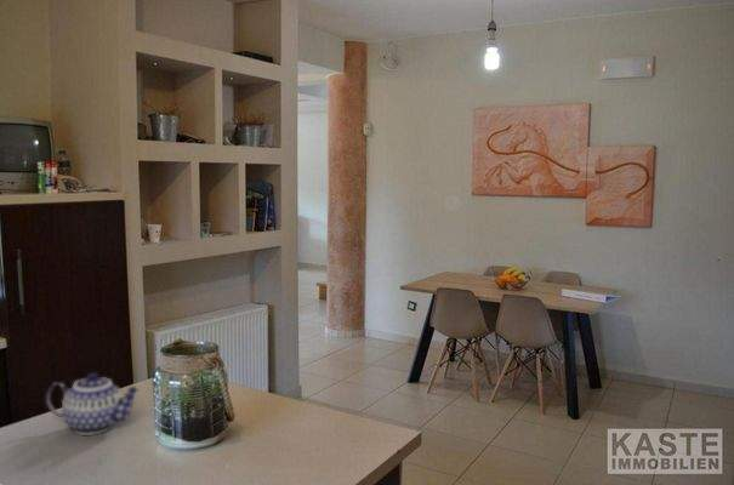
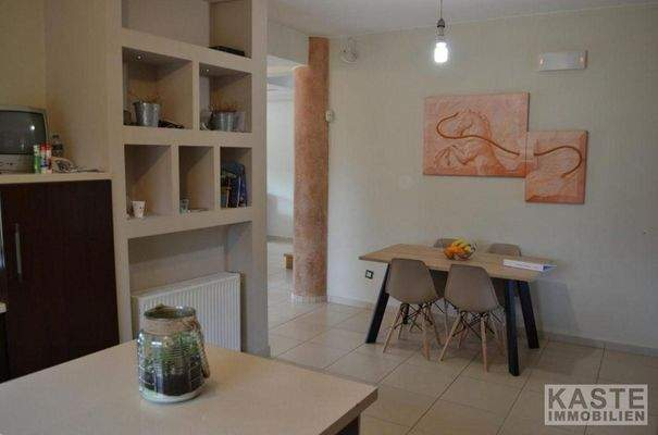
- teapot (92, 400)
